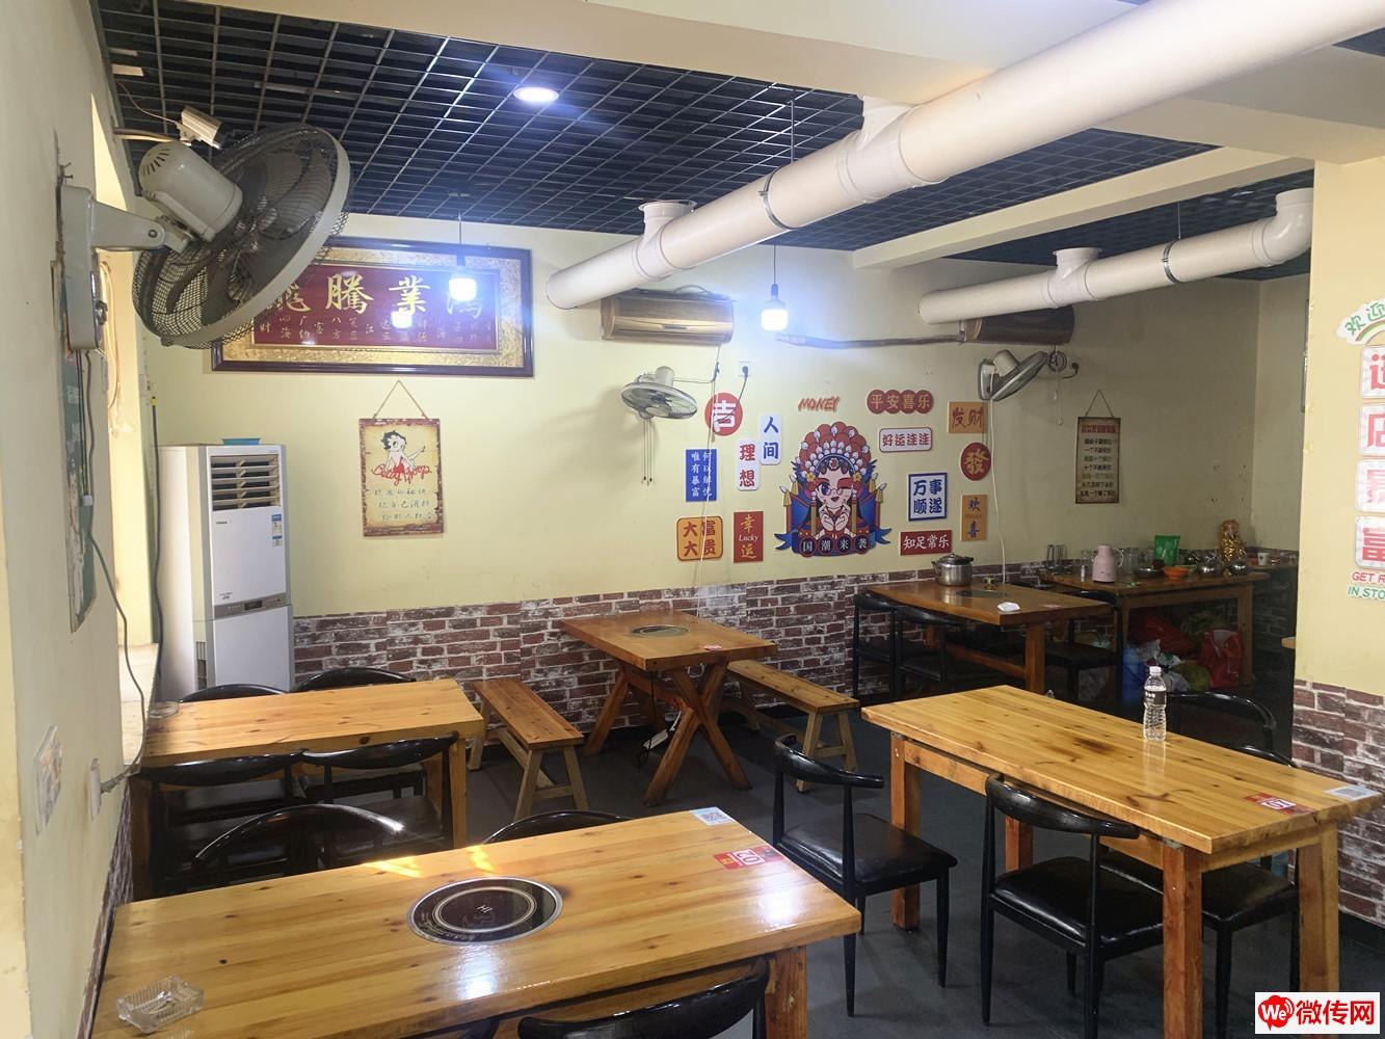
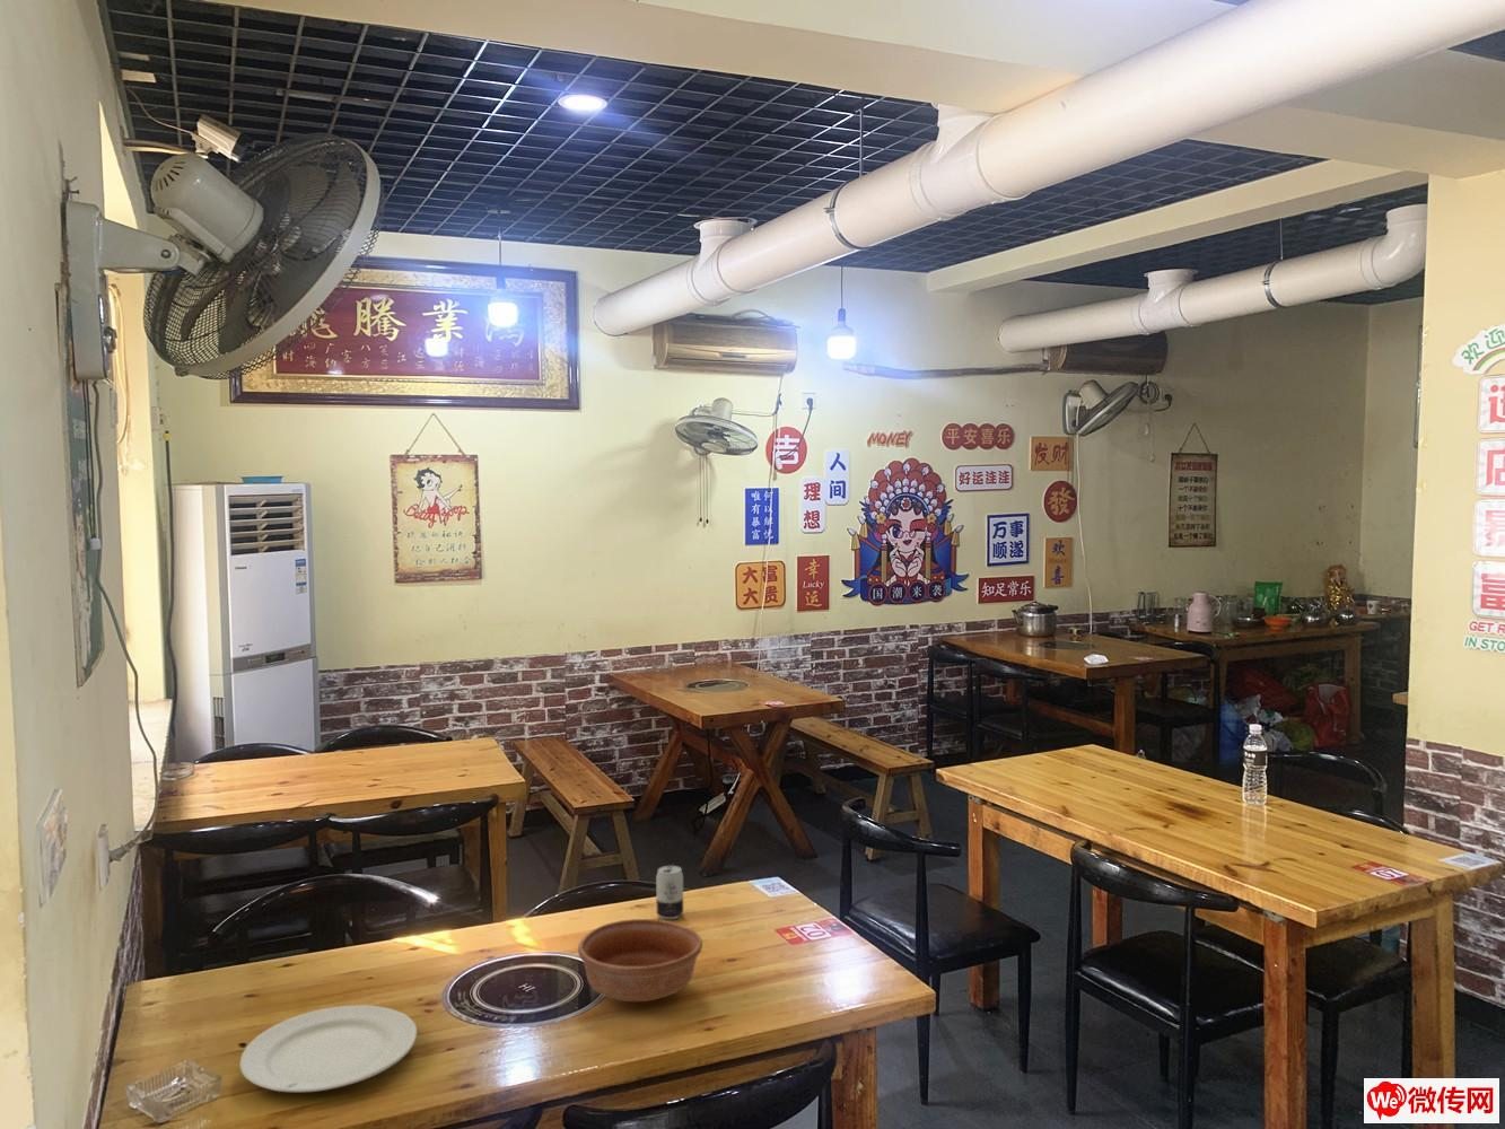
+ chinaware (331, 1051)
+ bowl (640, 965)
+ beverage can (670, 889)
